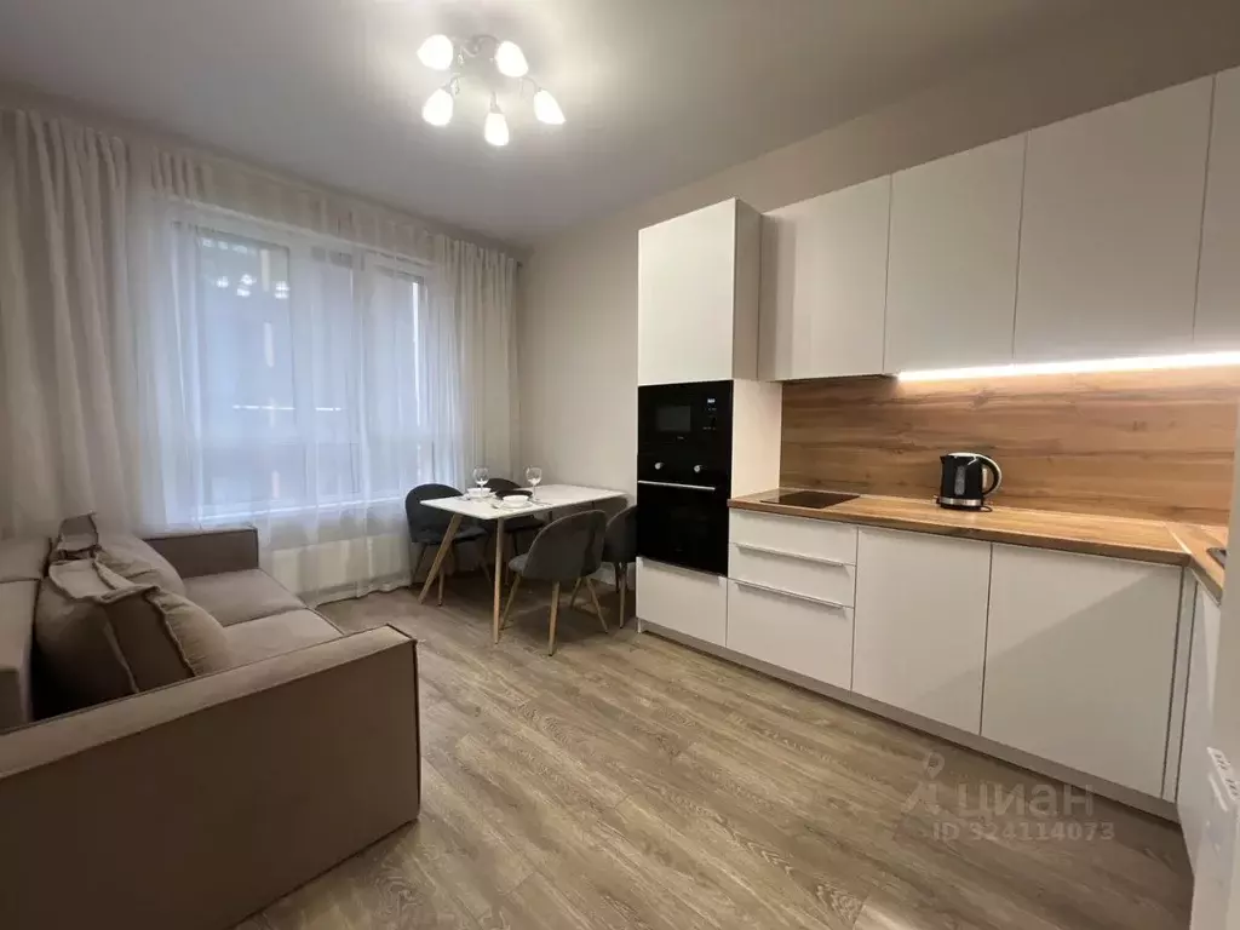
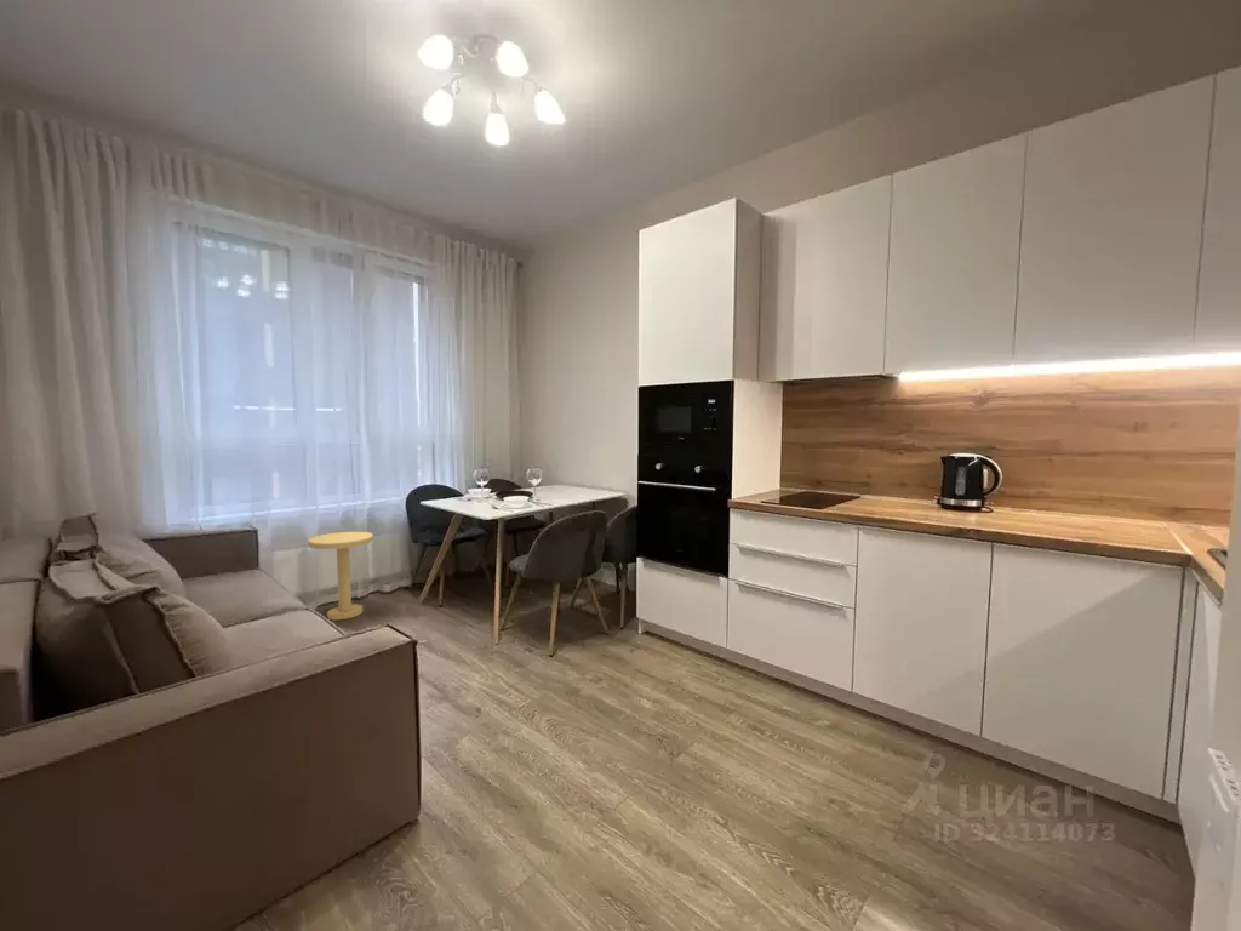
+ side table (342, 576)
